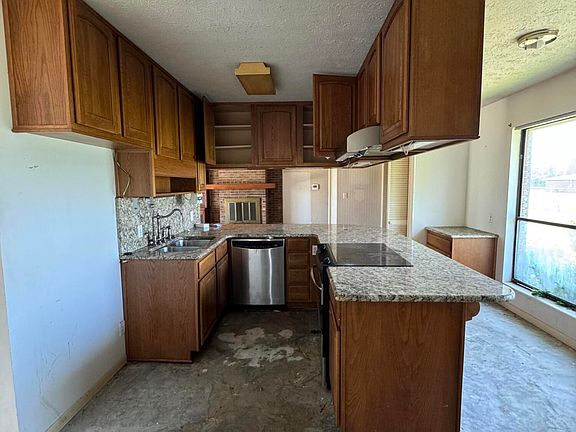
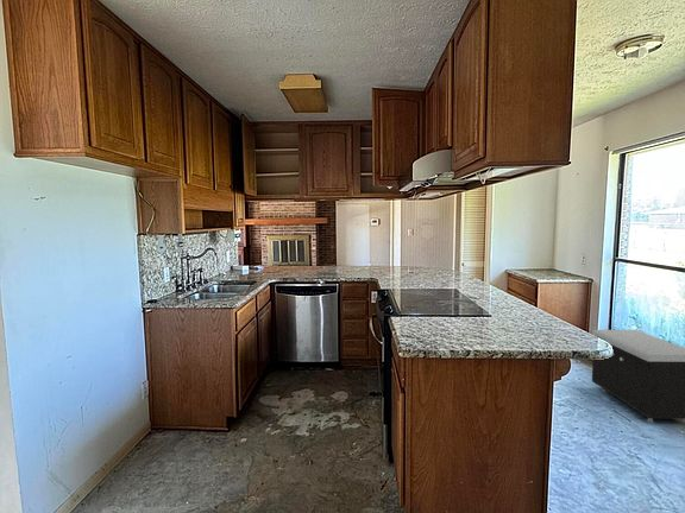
+ storage bench (641, 373)
